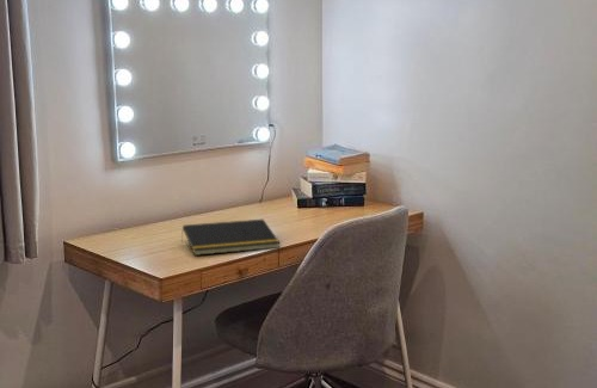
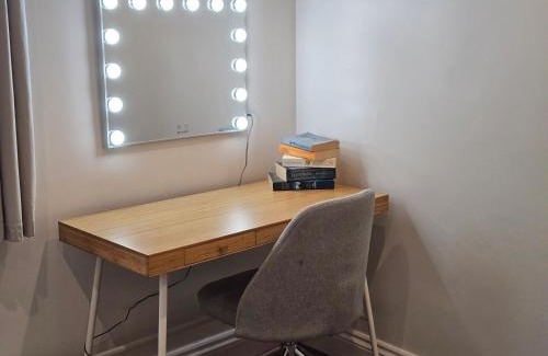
- notepad (230, 235)
